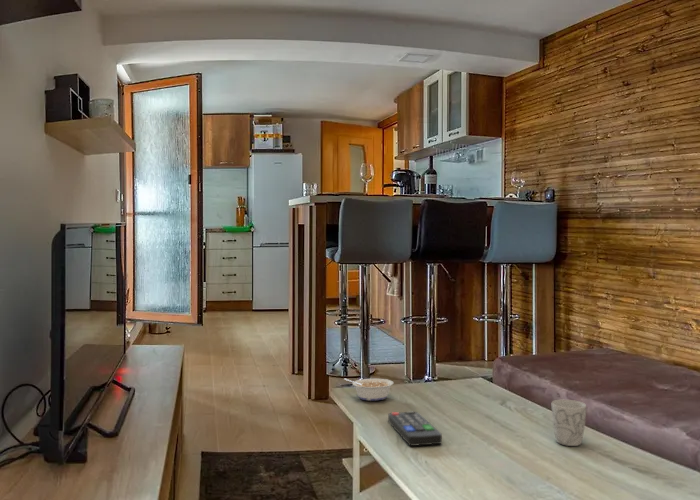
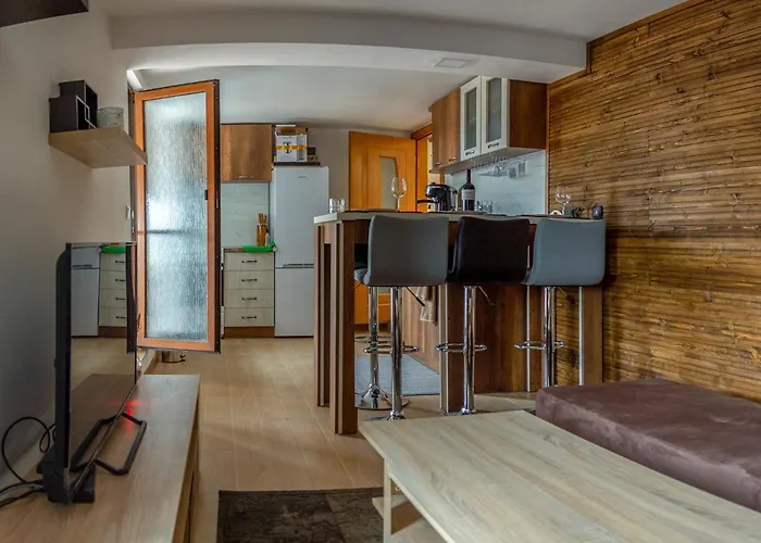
- remote control (413, 426)
- mug (570, 421)
- legume (371, 388)
